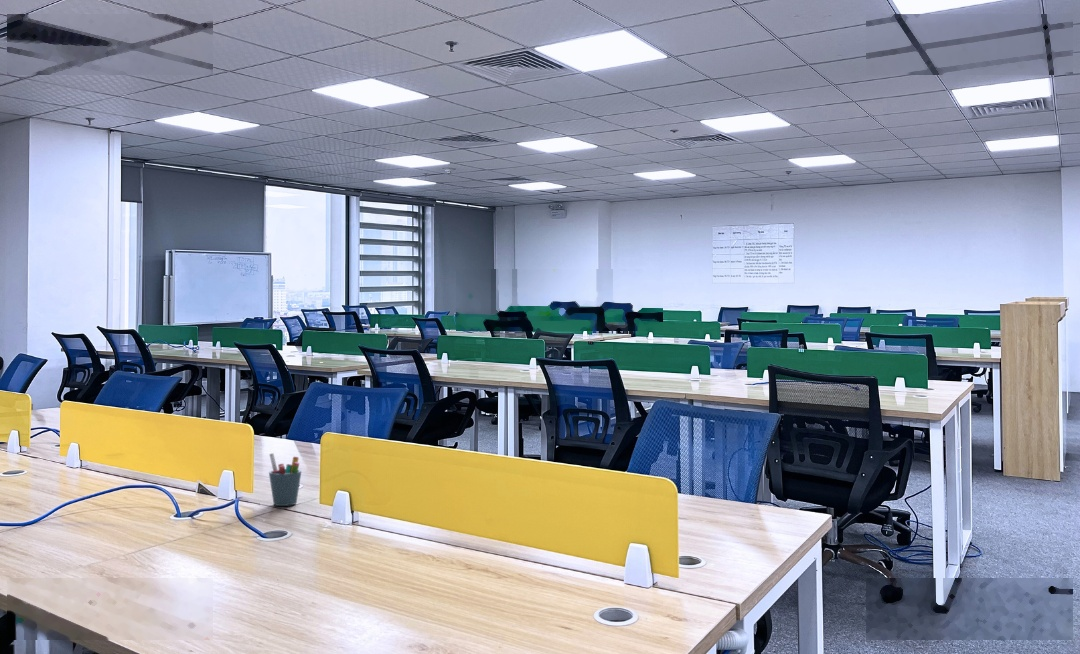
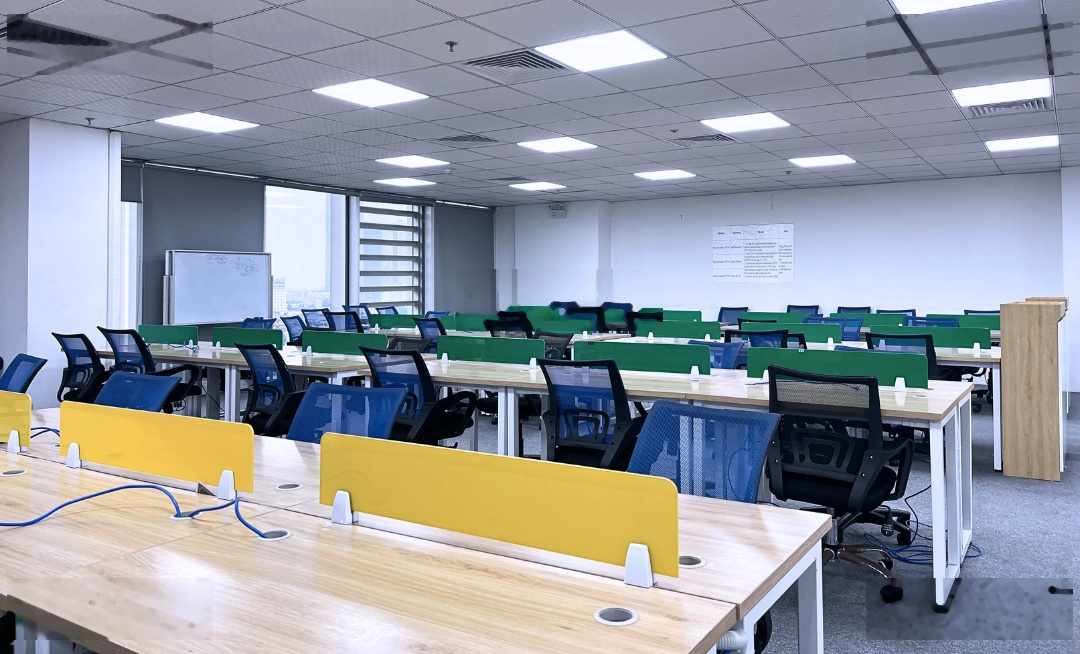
- pen holder (285, 478)
